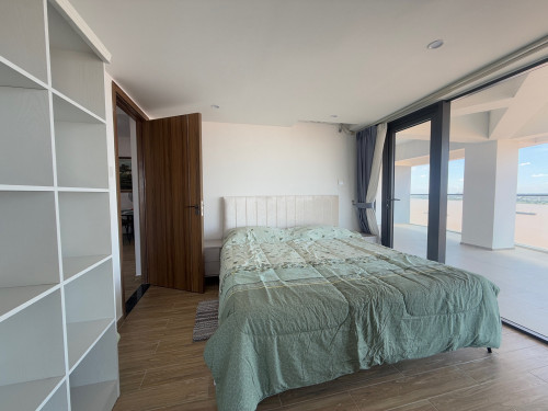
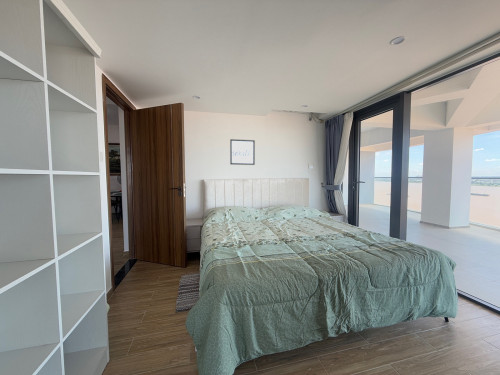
+ wall art (242, 152)
